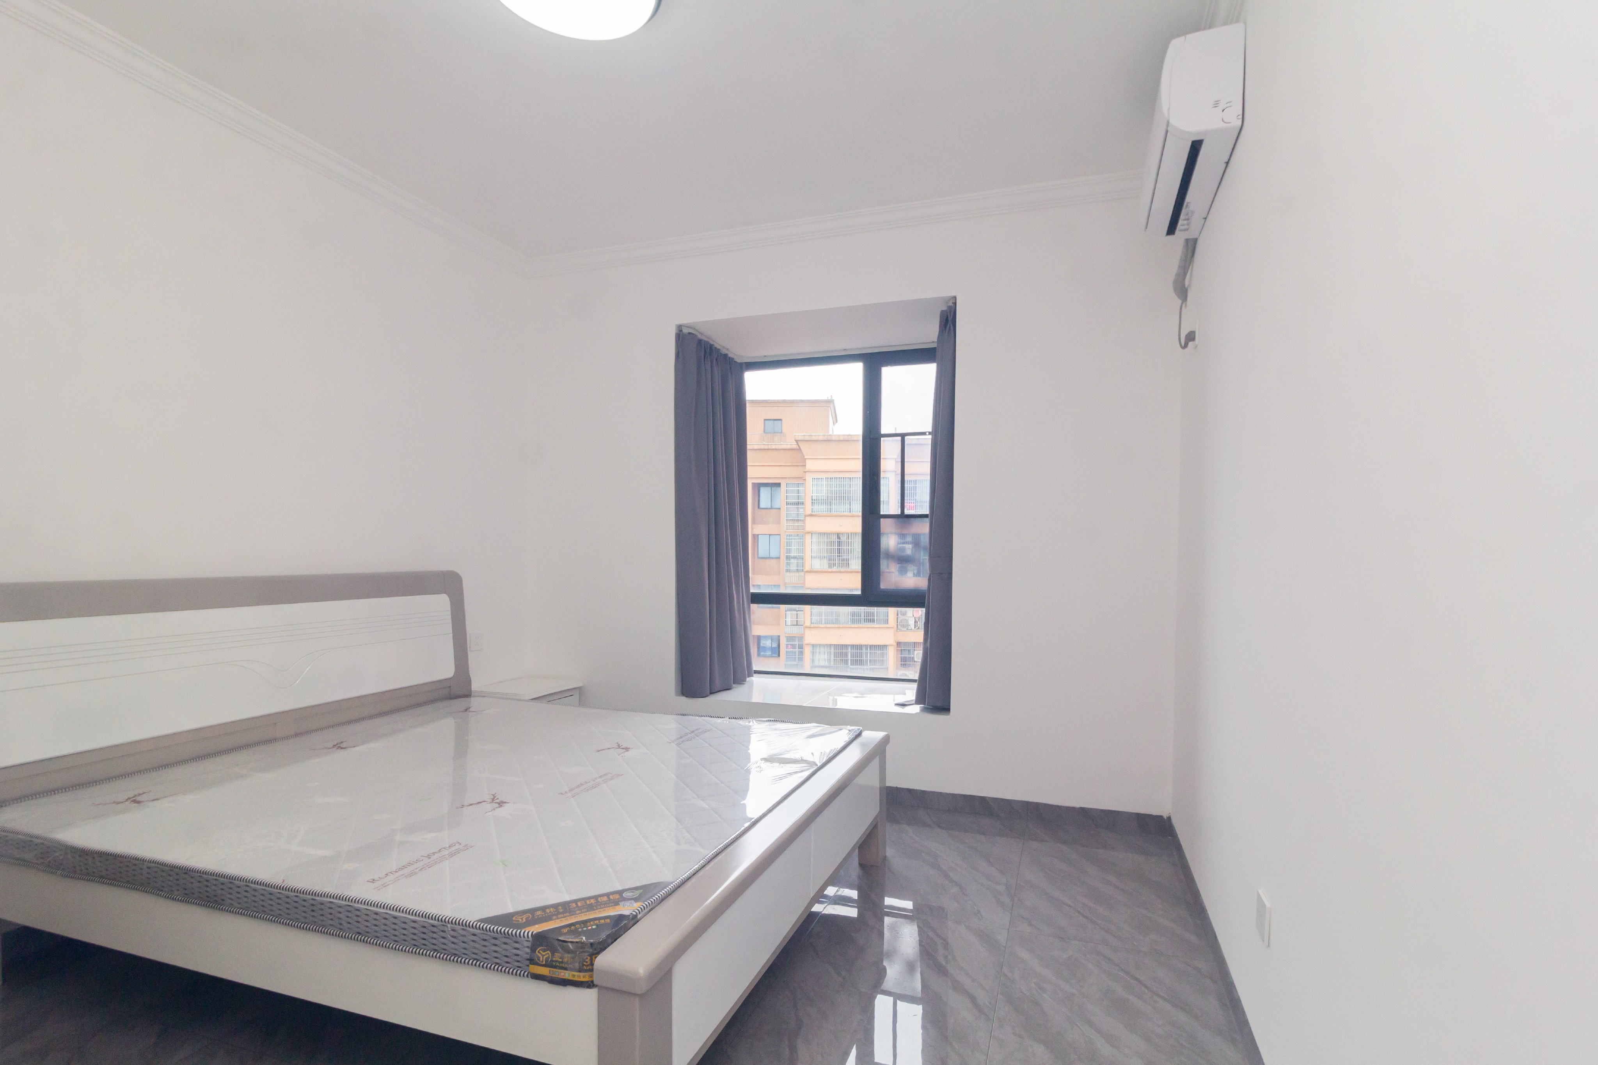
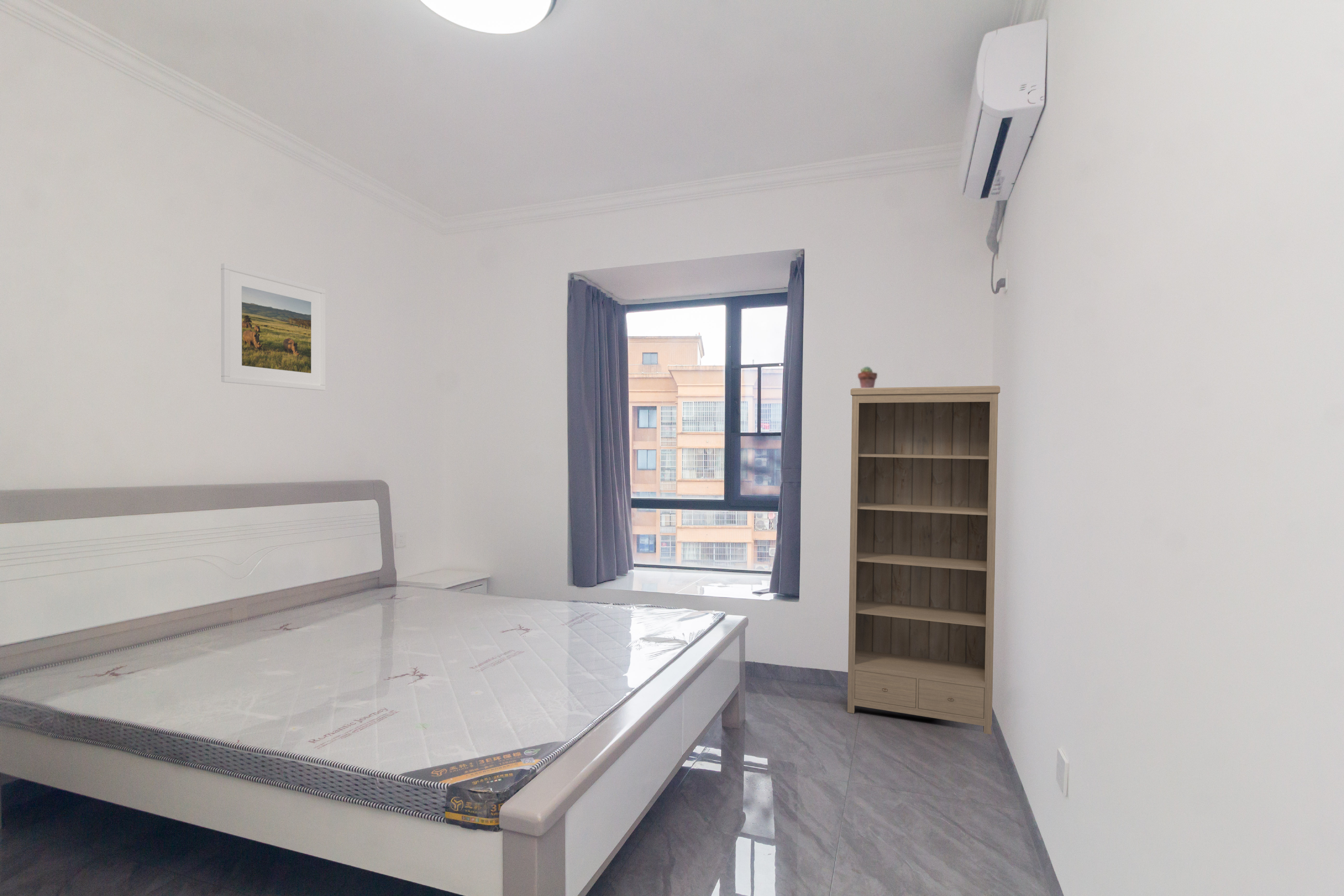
+ bookshelf (920, 552)
+ potted succulent (867, 378)
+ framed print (277, 332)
